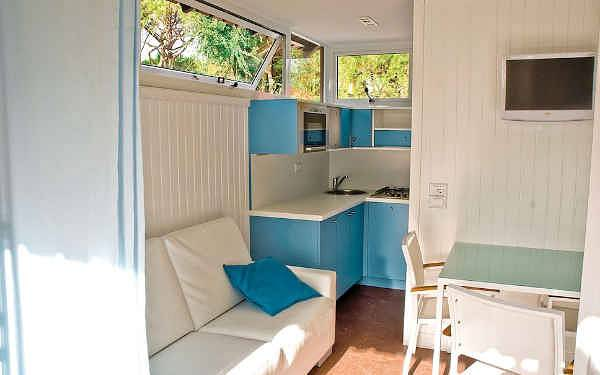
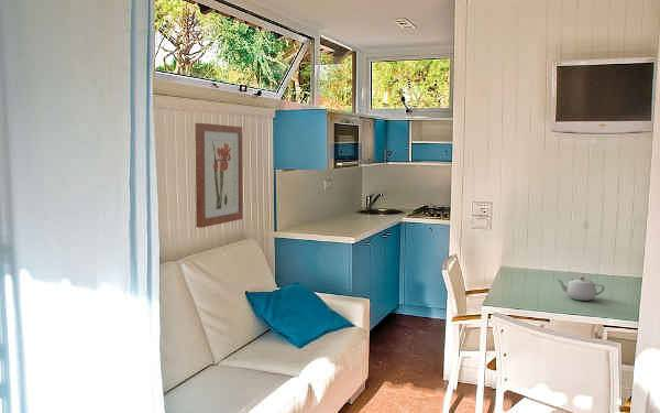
+ wall art (220, 174)
+ teapot (580, 286)
